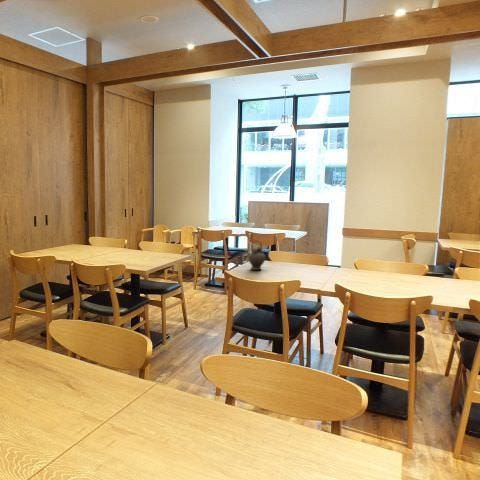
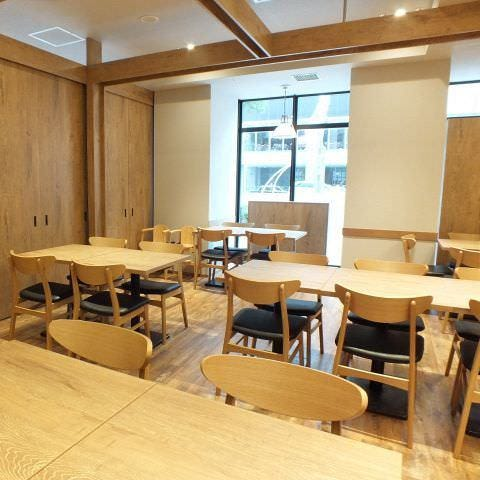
- teapot (255, 254)
